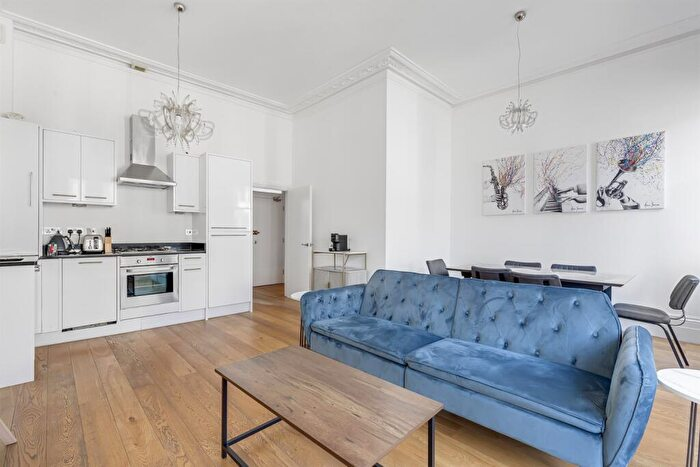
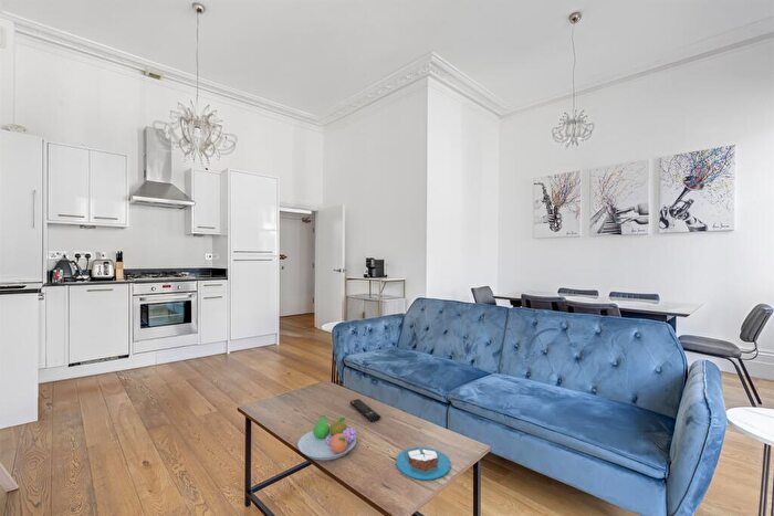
+ candle (422, 453)
+ remote control (364, 409)
+ fruit bowl (327, 434)
